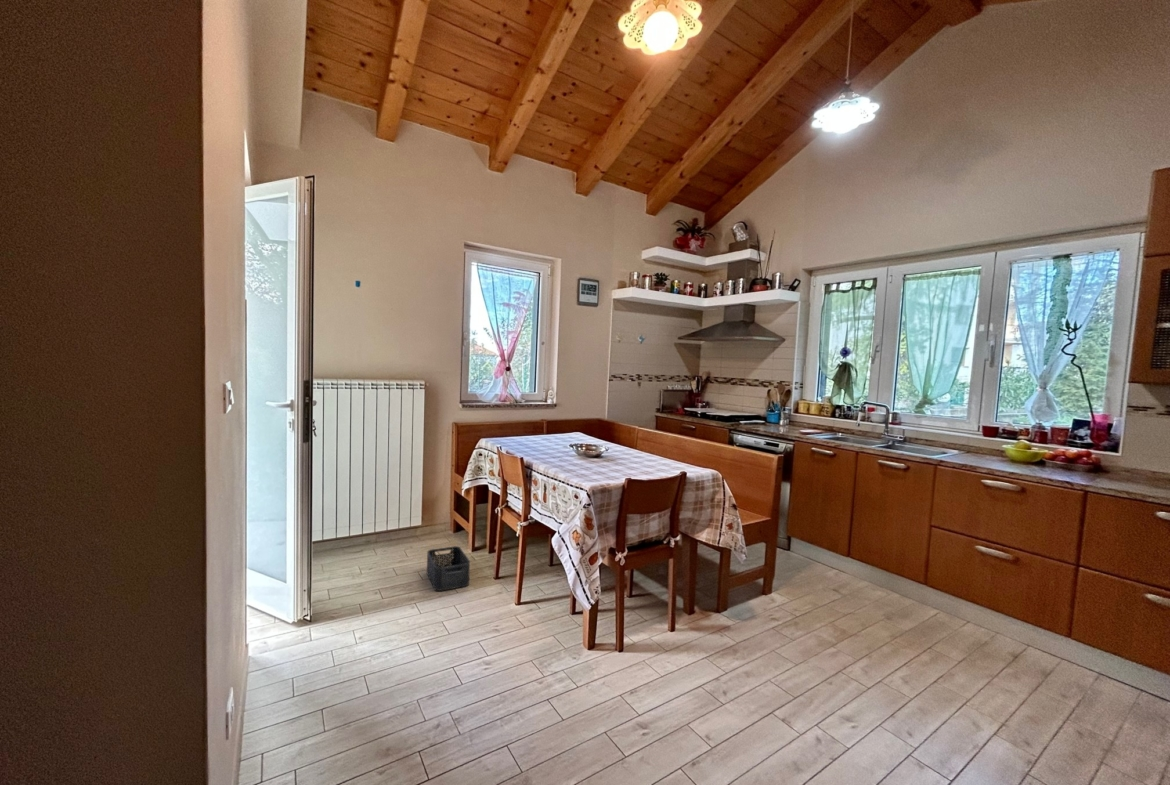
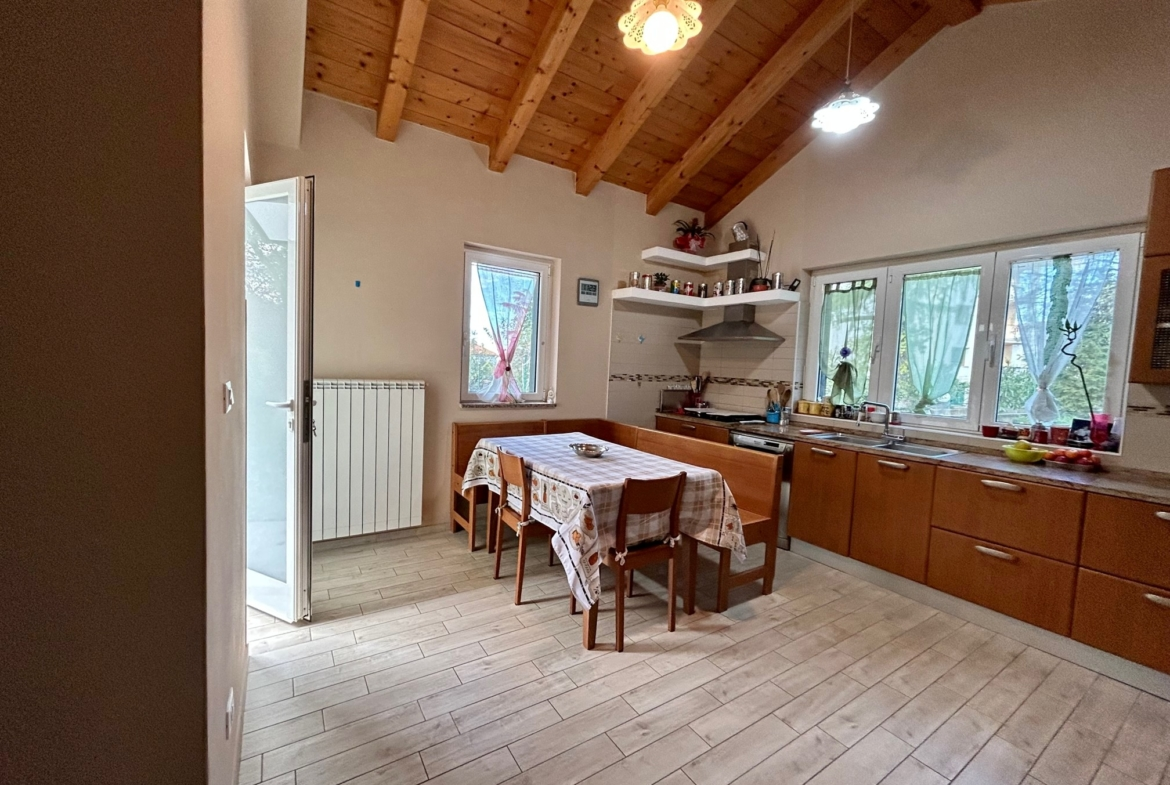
- storage bin (447, 567)
